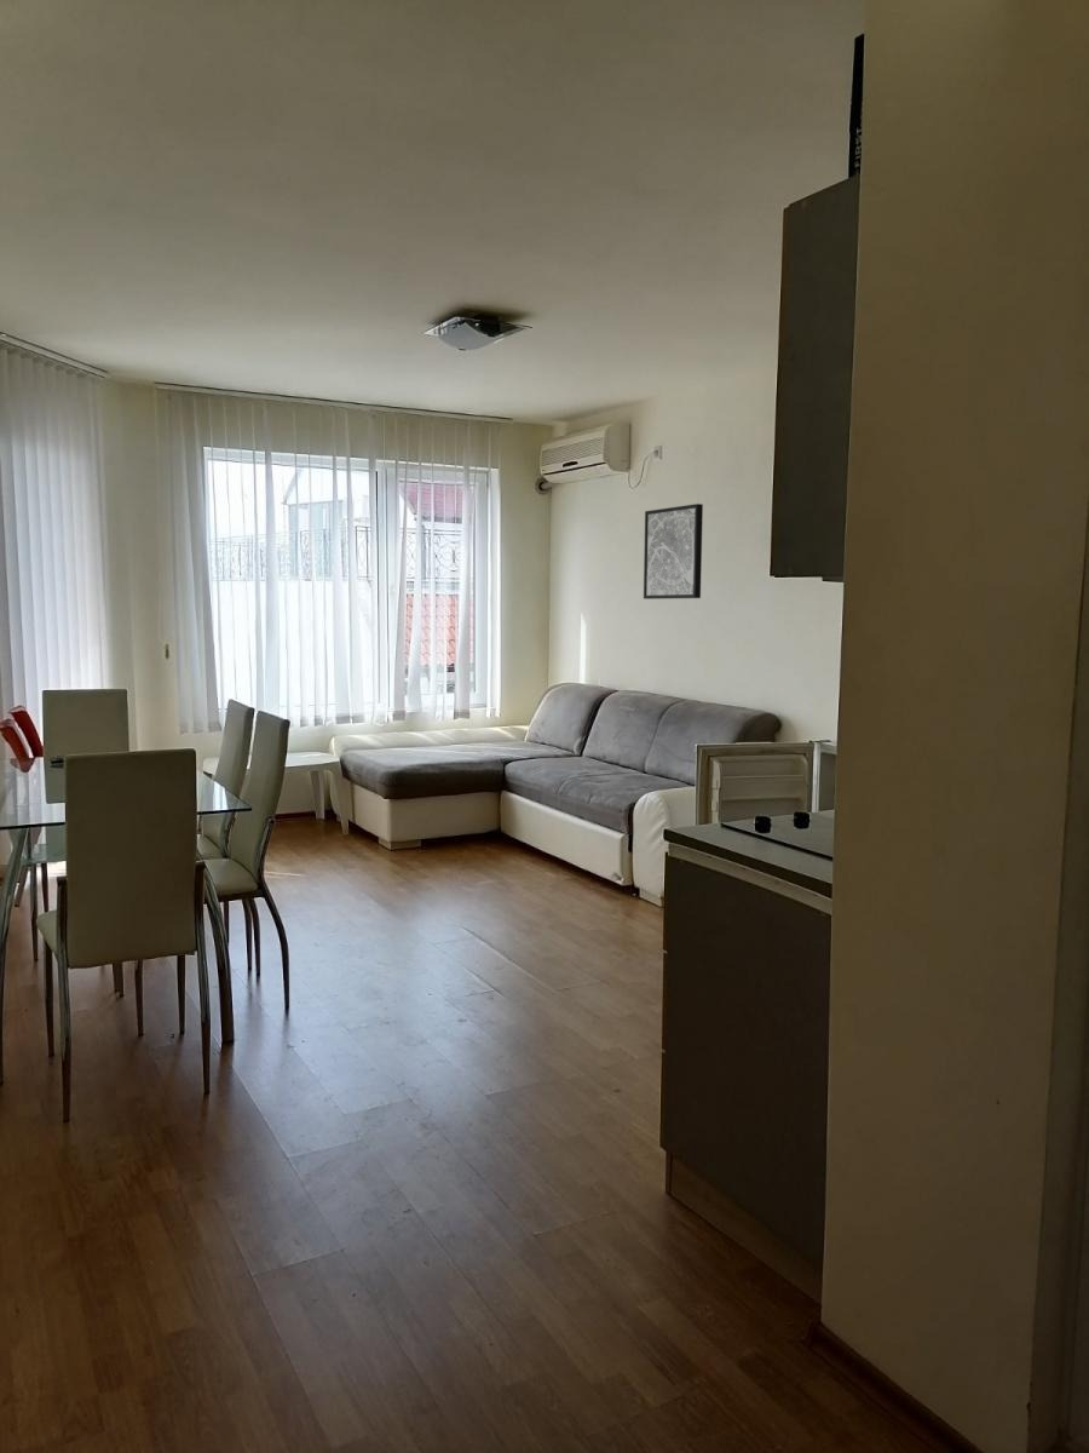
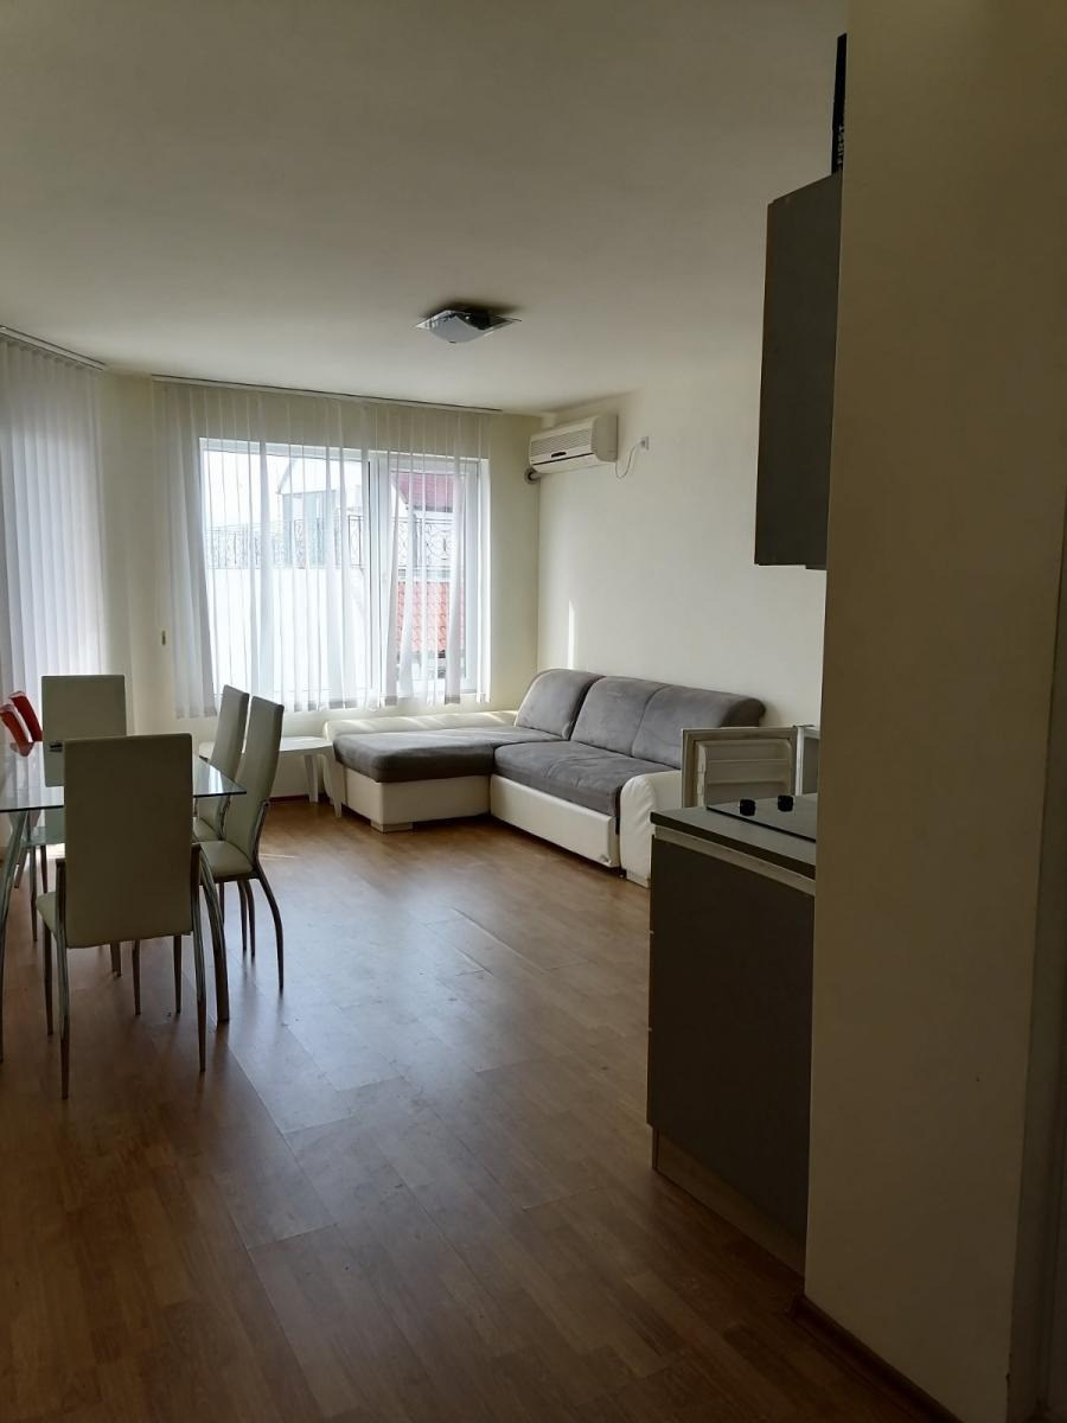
- wall art (672, 553)
